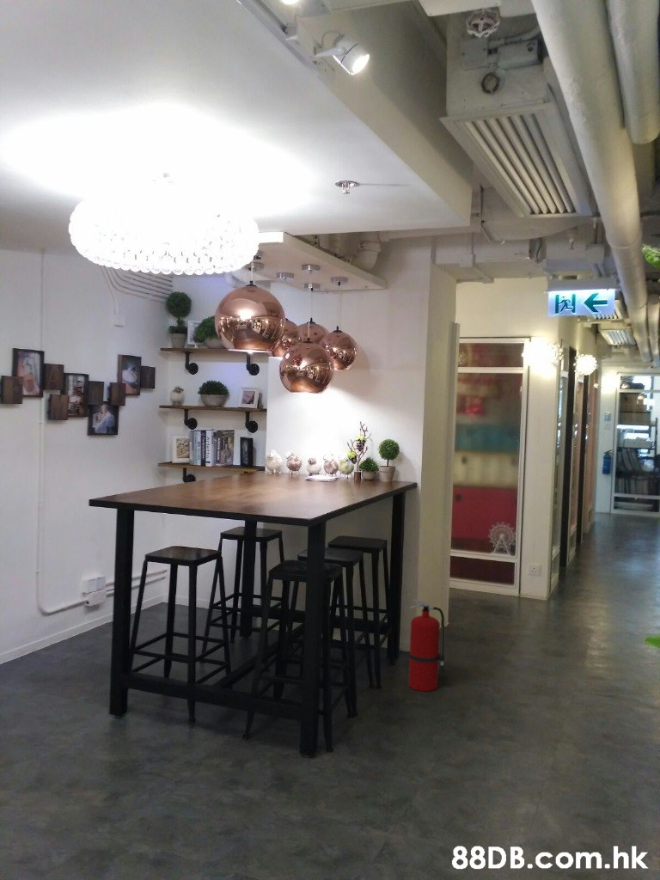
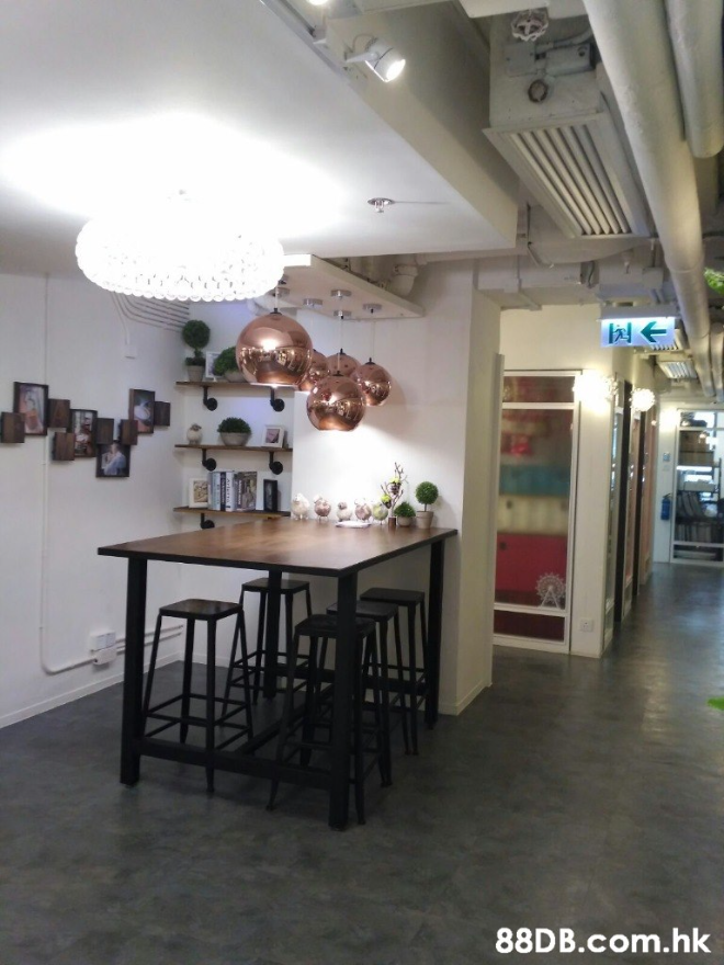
- fire extinguisher (427, 643)
